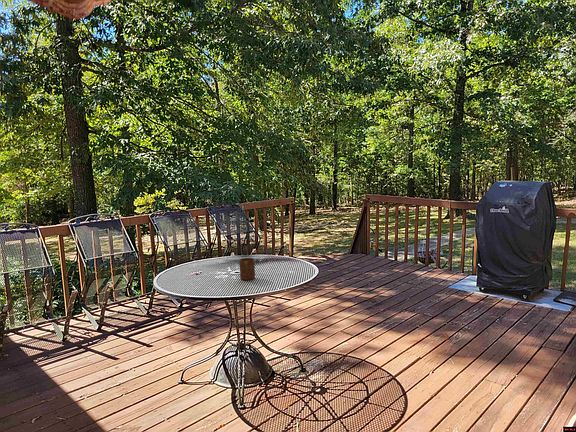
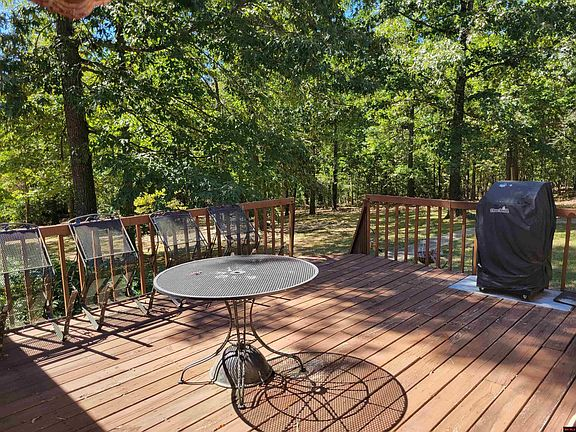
- cup (247, 269)
